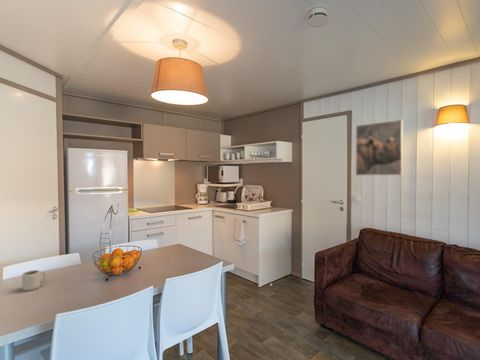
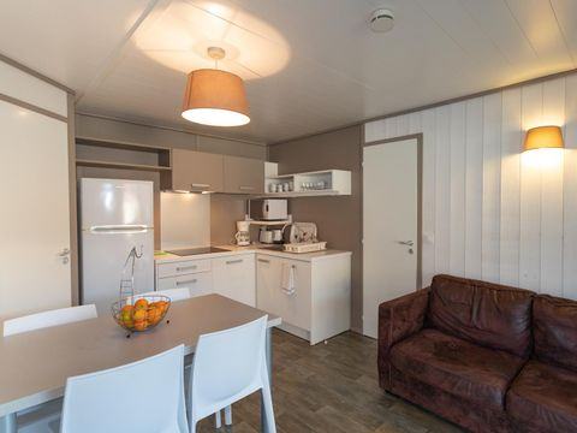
- cup (34, 279)
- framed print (378, 149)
